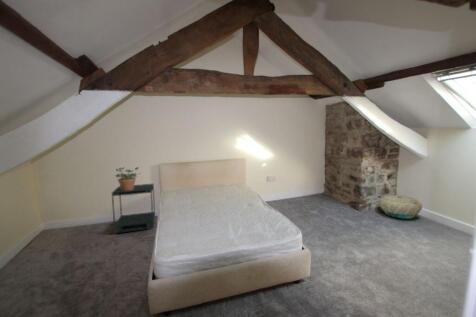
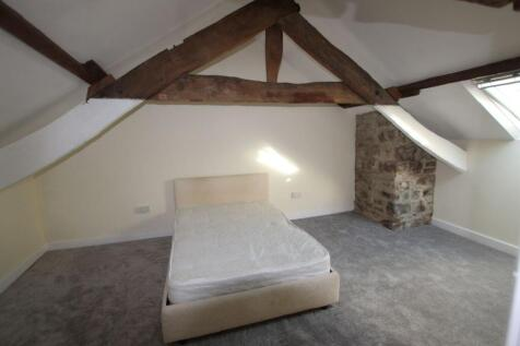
- potted plant (129, 178)
- basket (399, 205)
- side table (139, 213)
